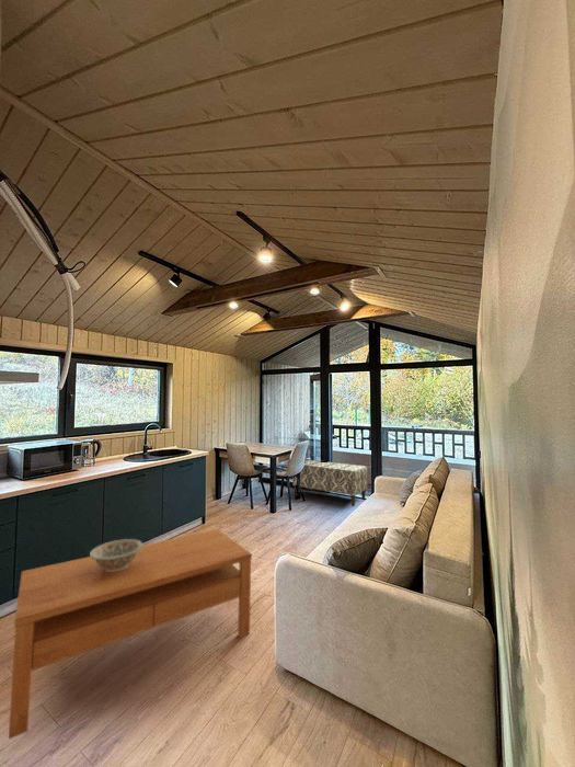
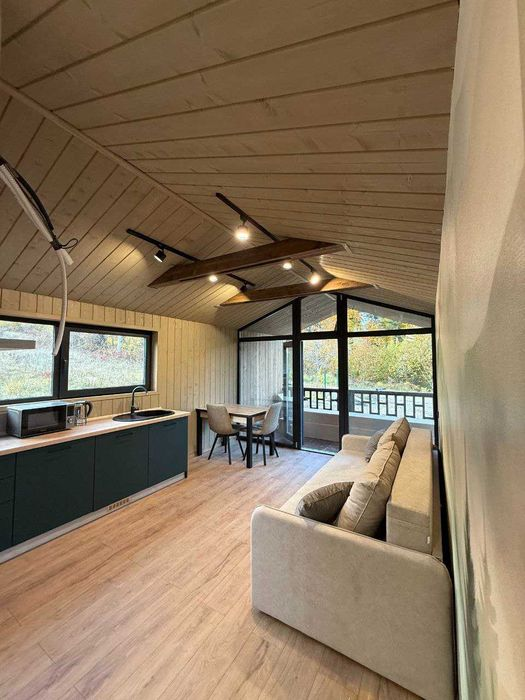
- coffee table (142, 605)
- bench (329, 481)
- decorative bowl (116, 557)
